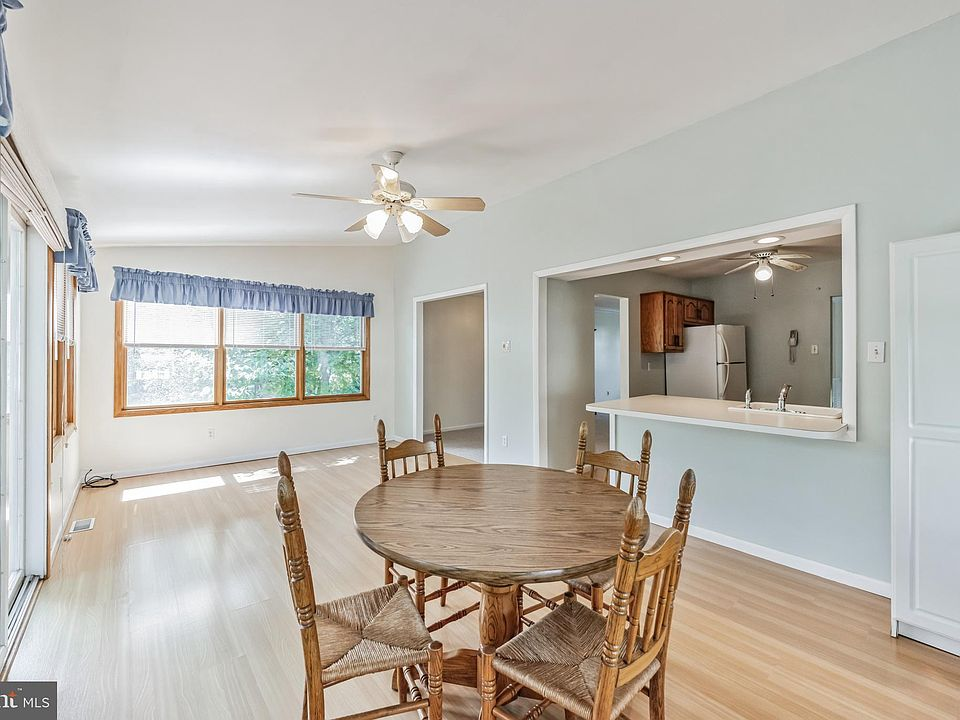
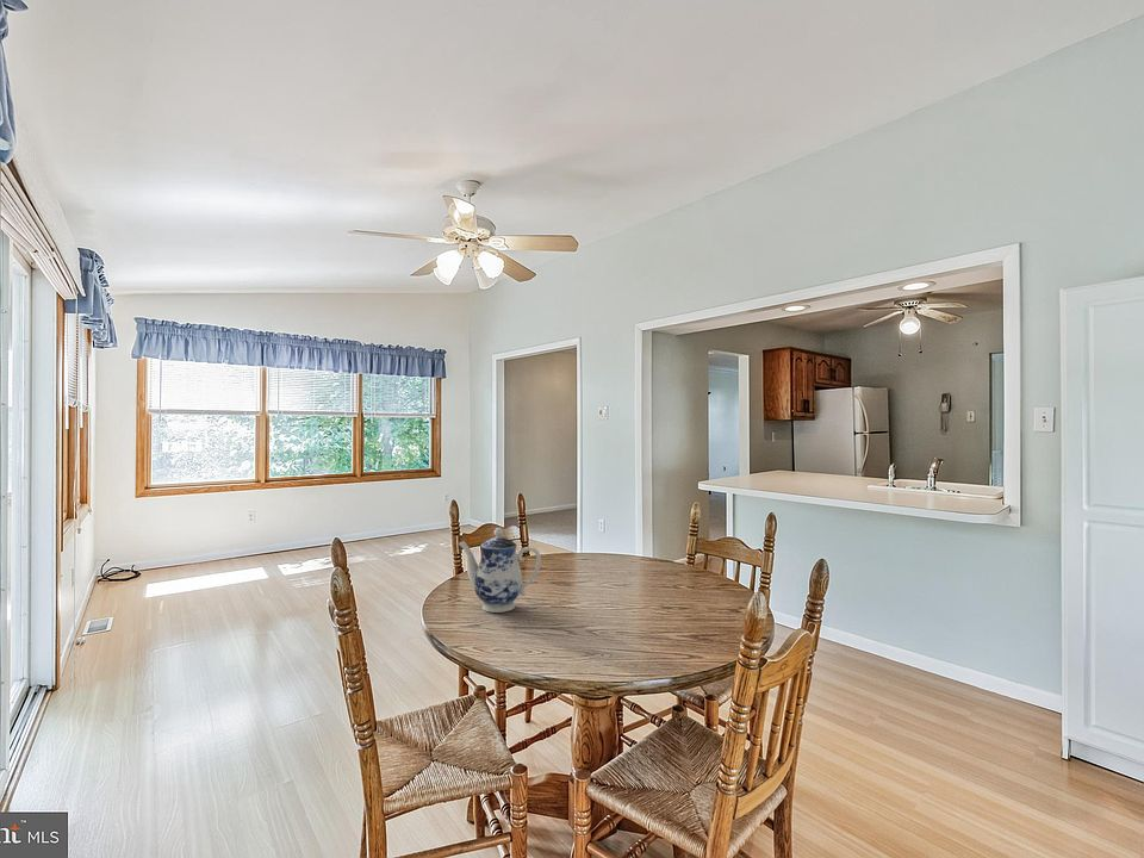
+ teapot (498, 567)
